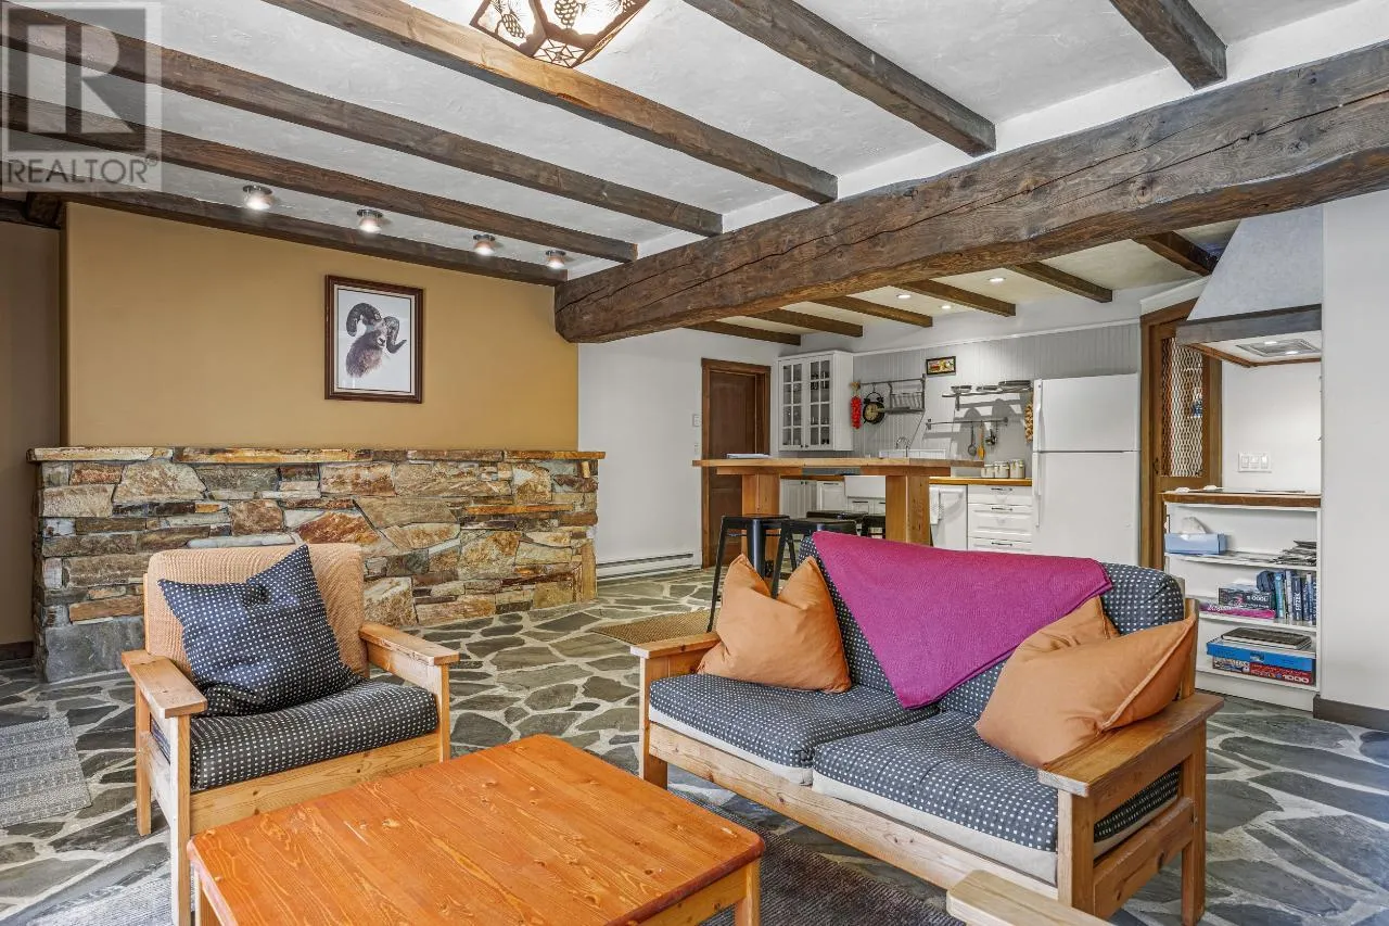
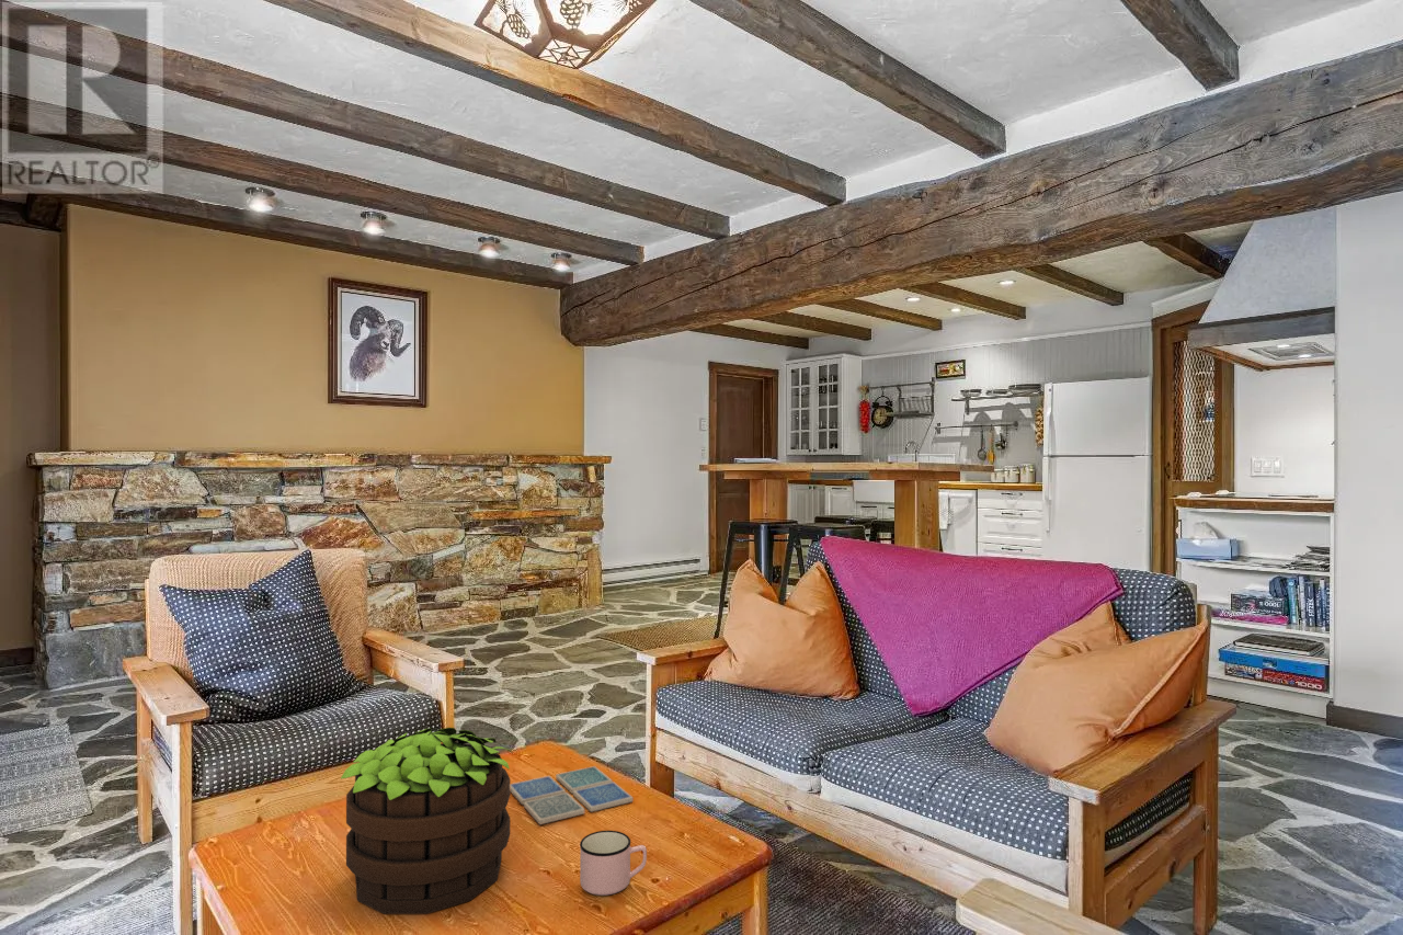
+ mug (613, 862)
+ drink coaster (570, 791)
+ potted plant (430, 805)
